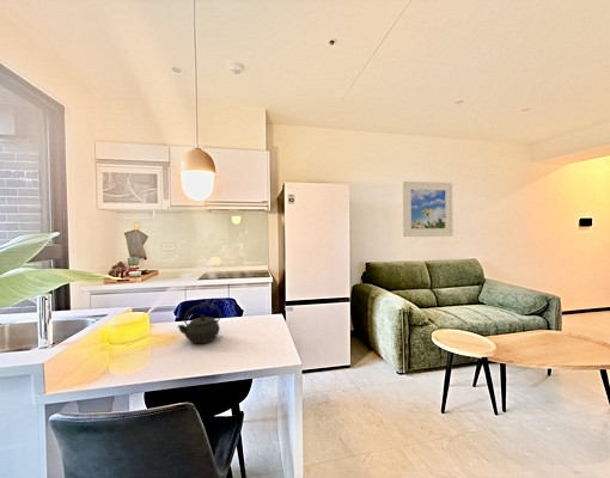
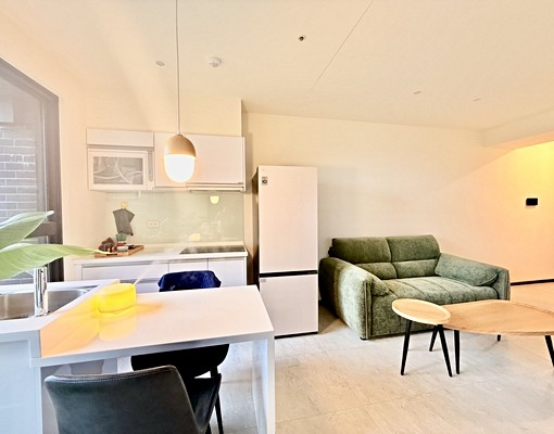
- kettle (200, 321)
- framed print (428, 209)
